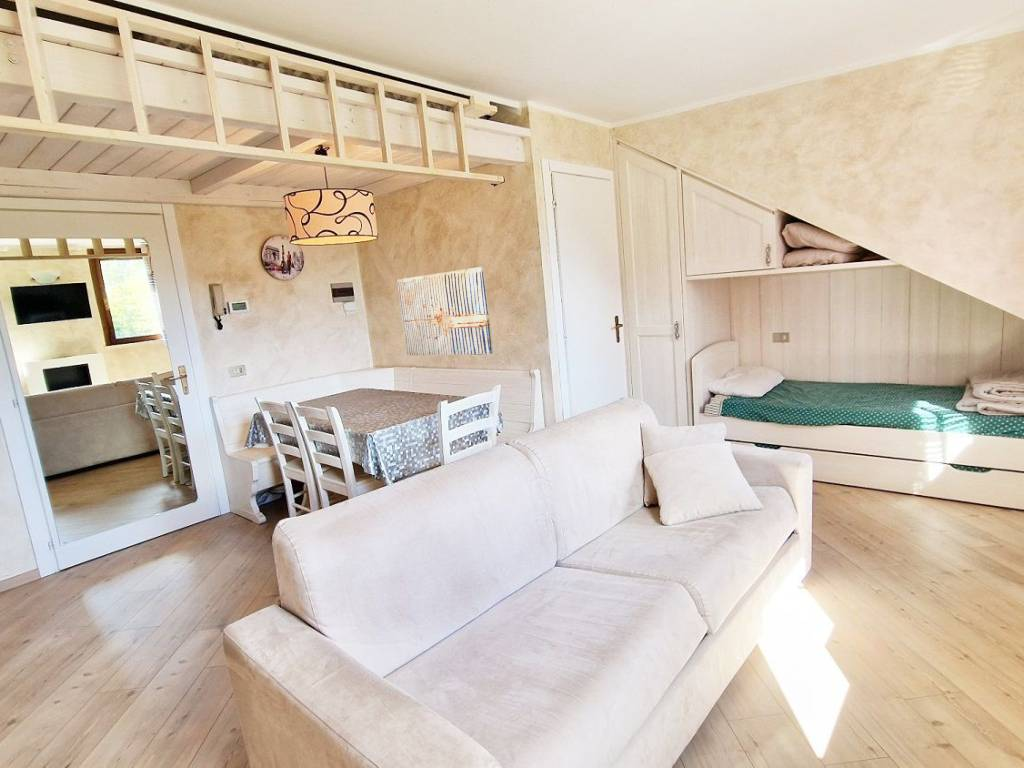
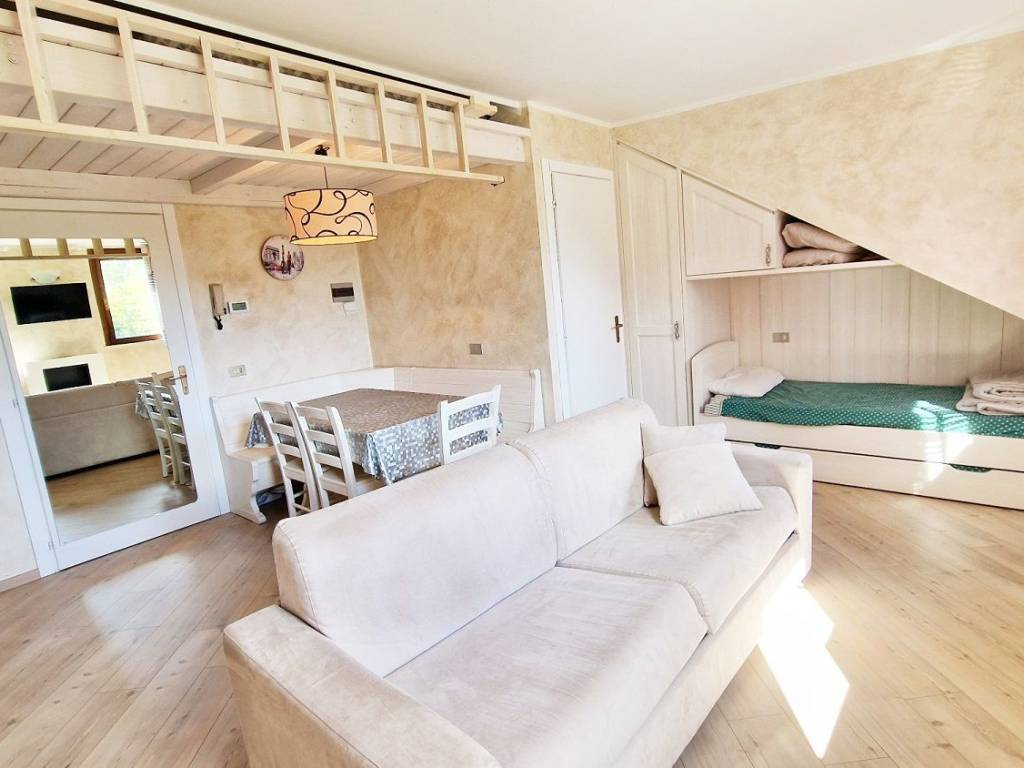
- wall art (442, 314)
